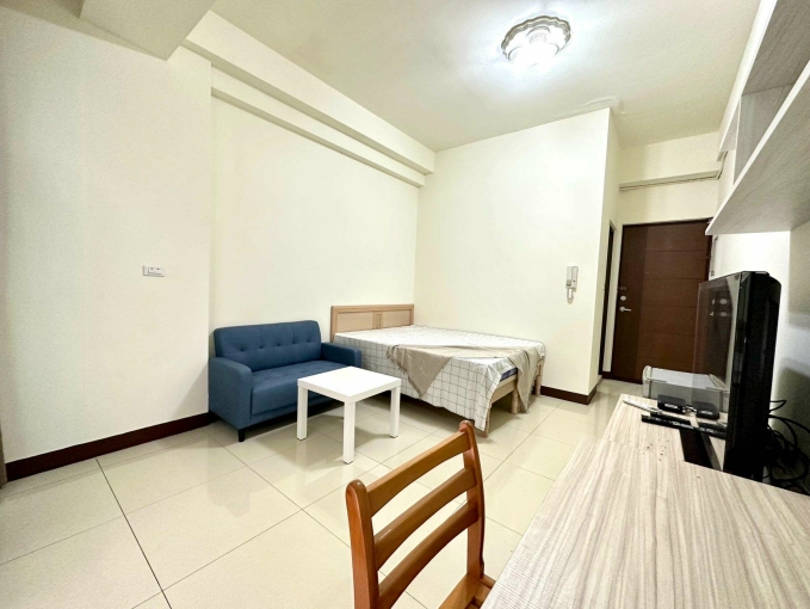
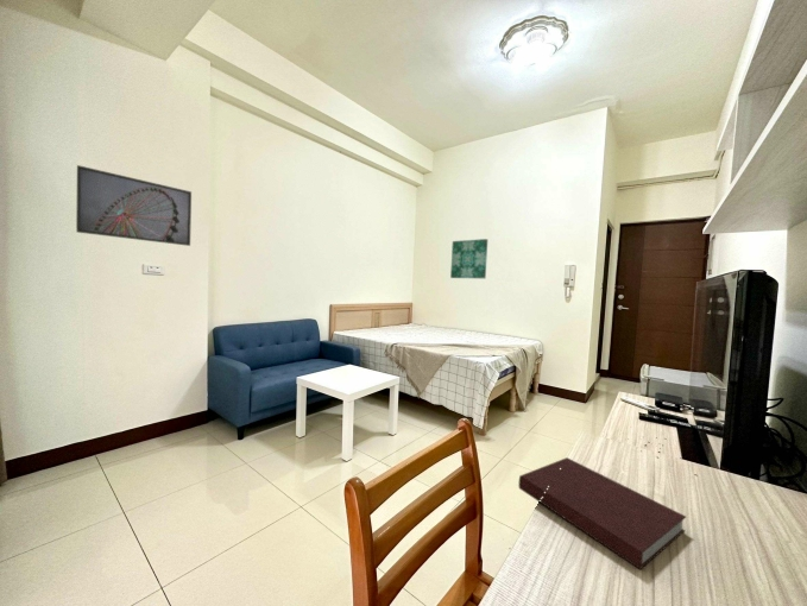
+ notebook (594, 500)
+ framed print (139, 209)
+ wall art (468, 259)
